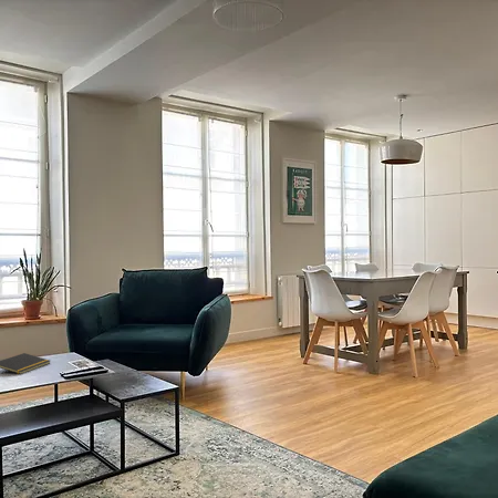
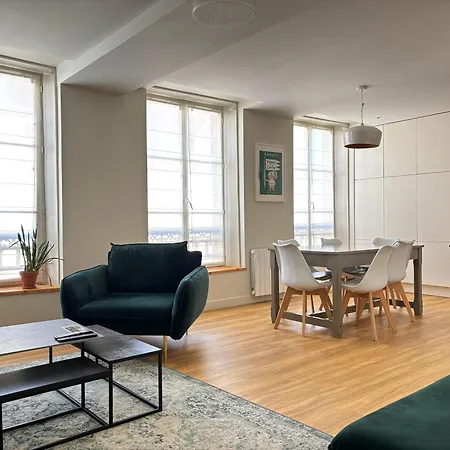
- notepad (22, 363)
